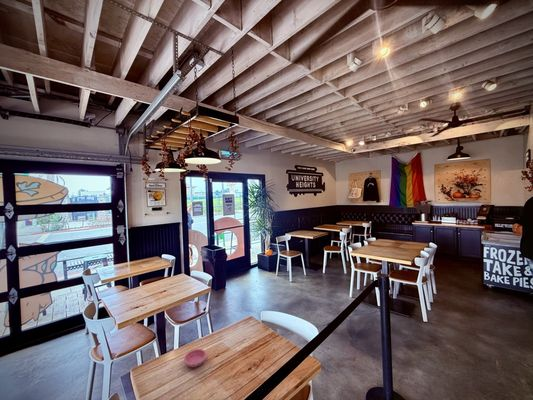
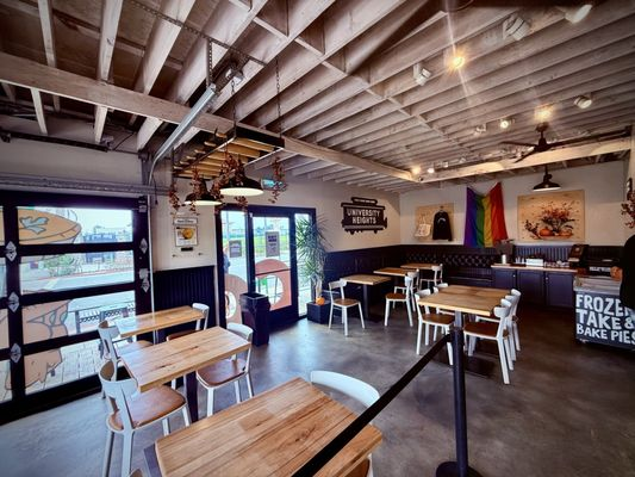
- saucer (195, 358)
